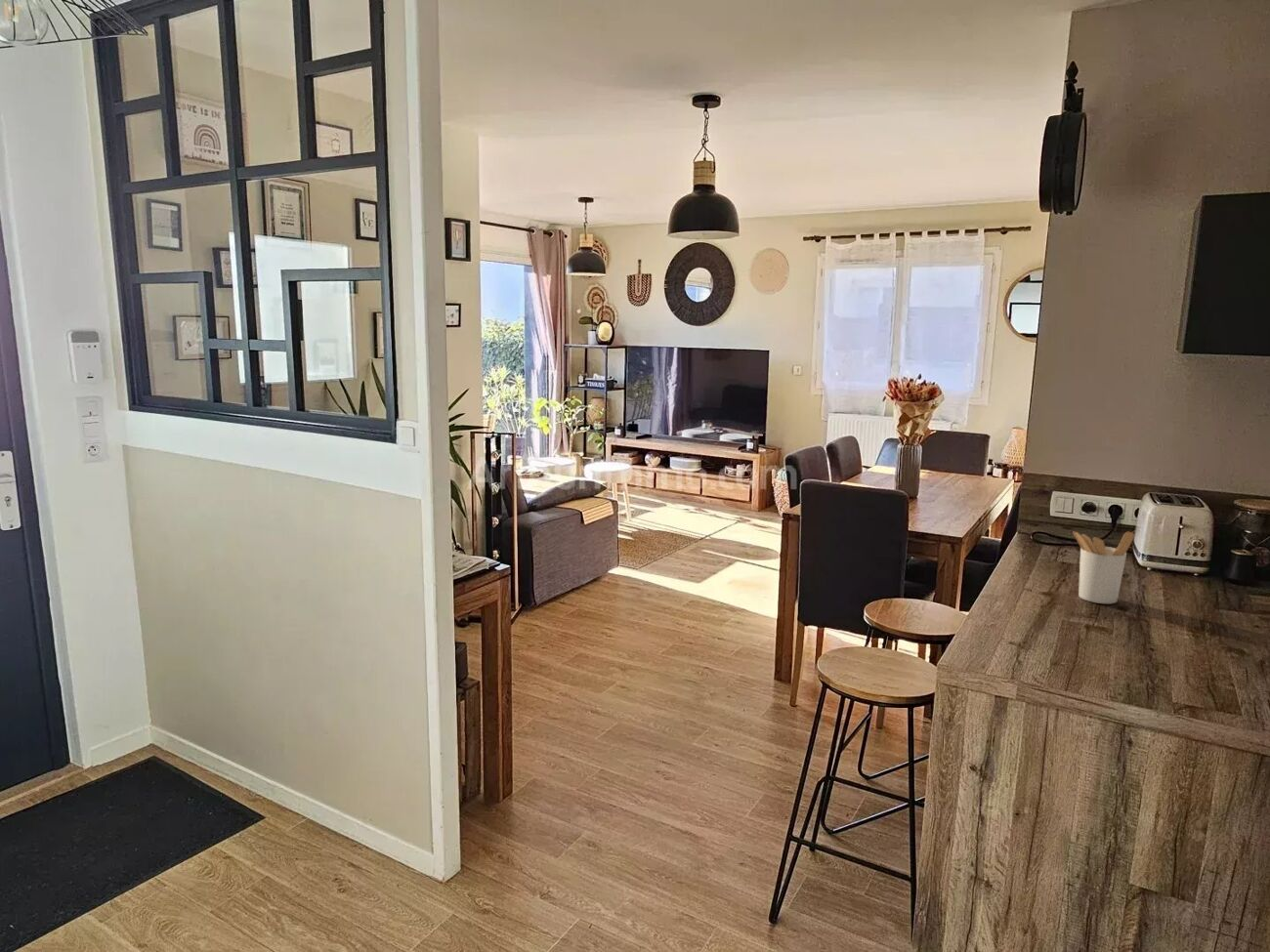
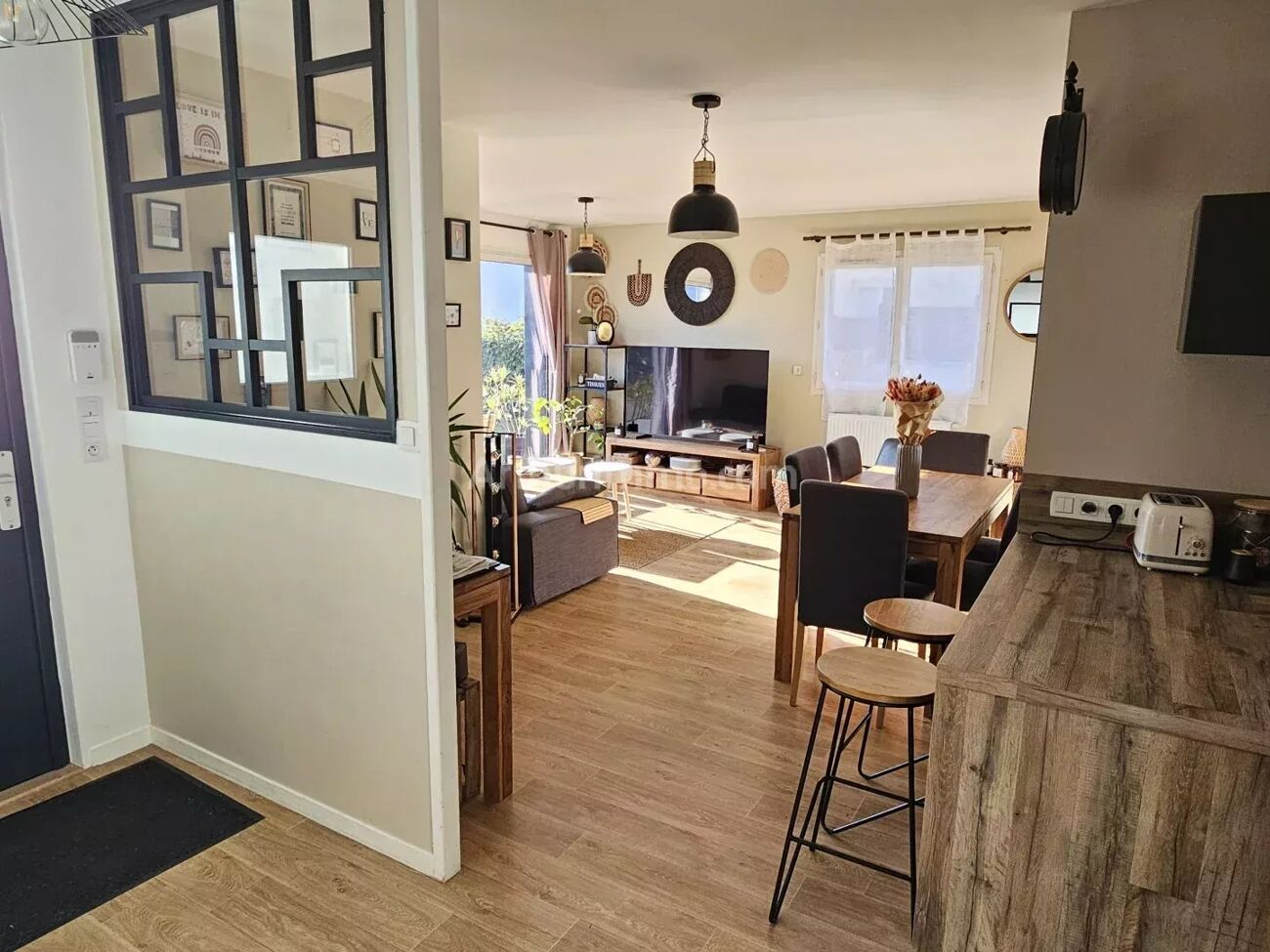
- utensil holder (1096, 564)
